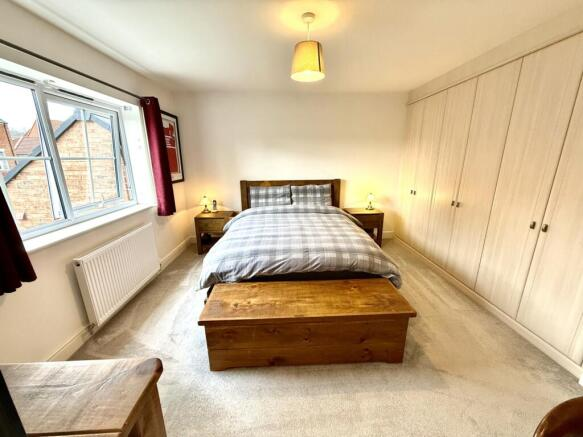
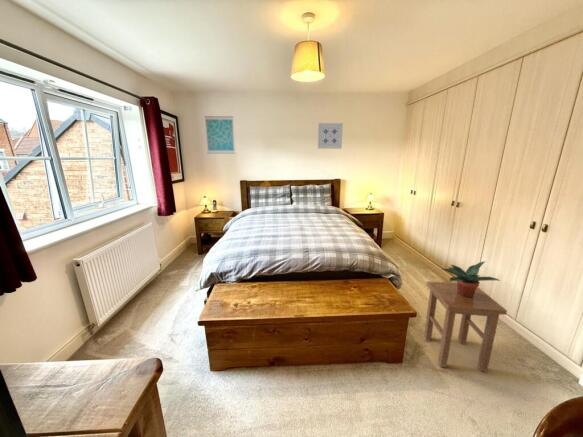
+ wall art (330, 136)
+ wall art (220, 135)
+ stool (460, 324)
+ potted plant (467, 277)
